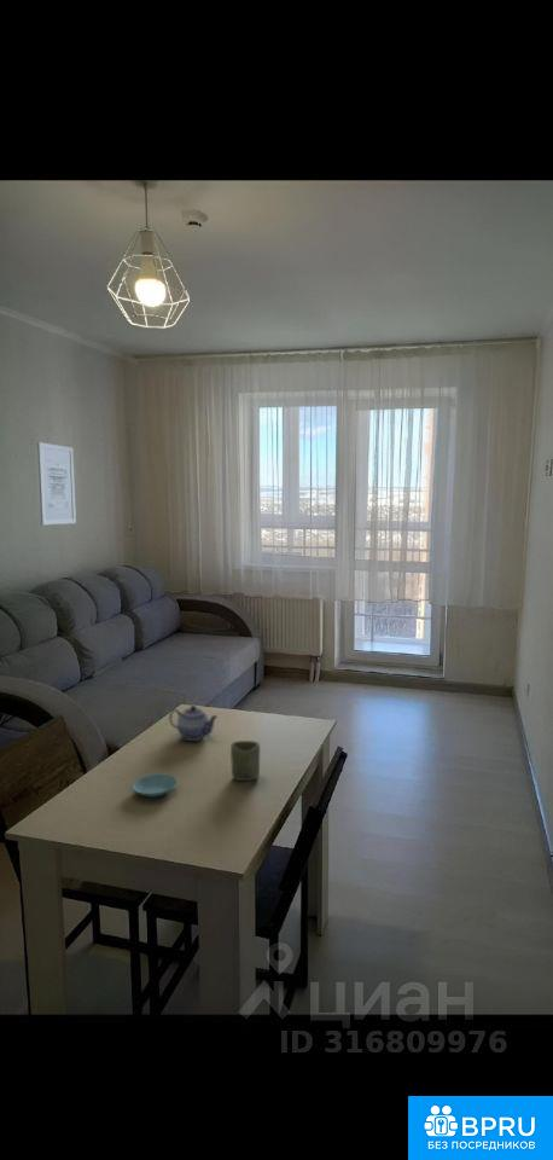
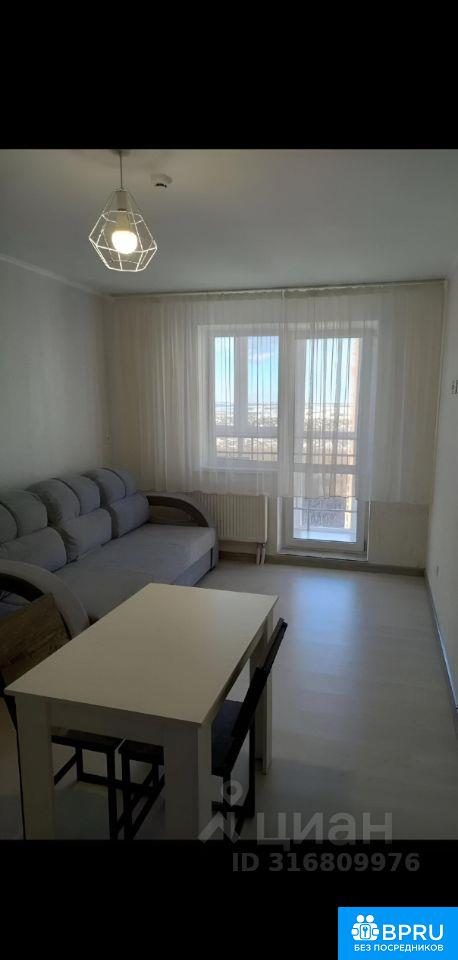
- wall art (57, 485)
- cup (245, 760)
- teapot (193, 720)
- saucer (155, 787)
